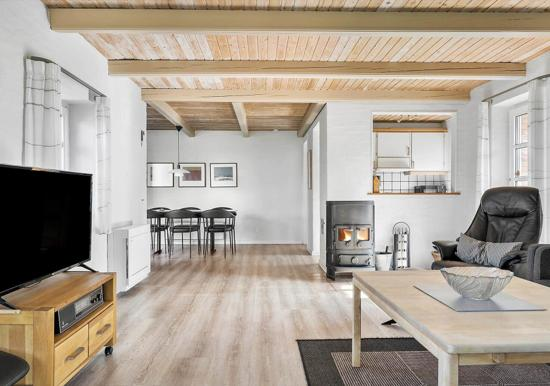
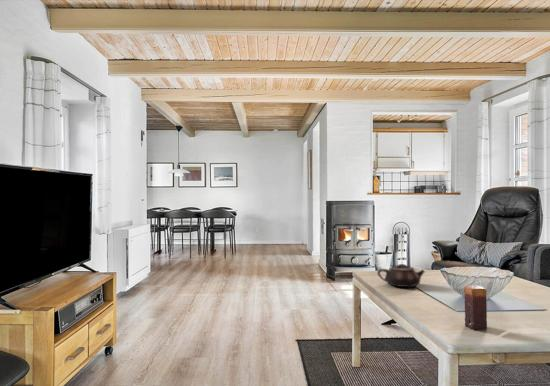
+ candle (475, 307)
+ teapot (401, 274)
